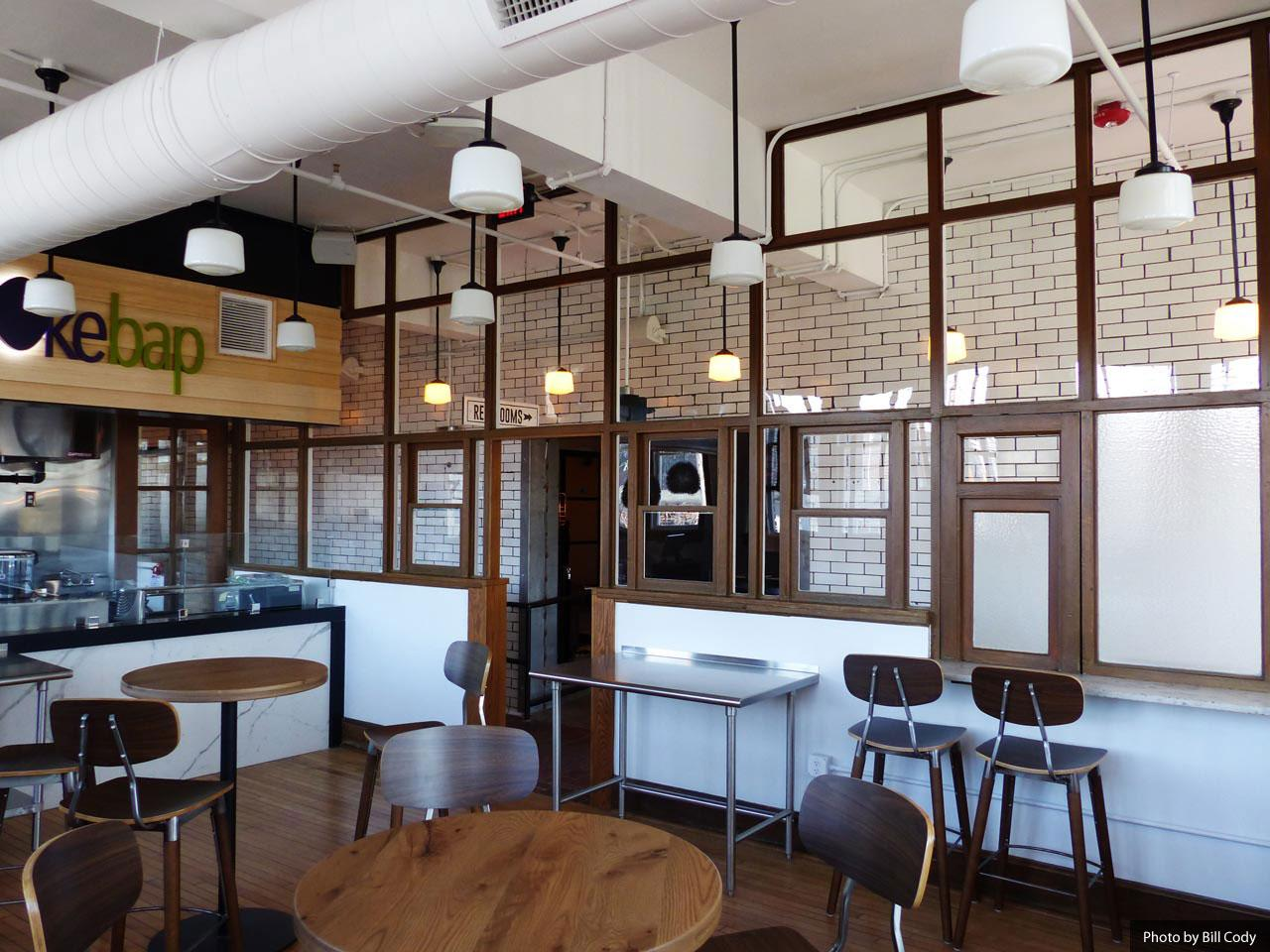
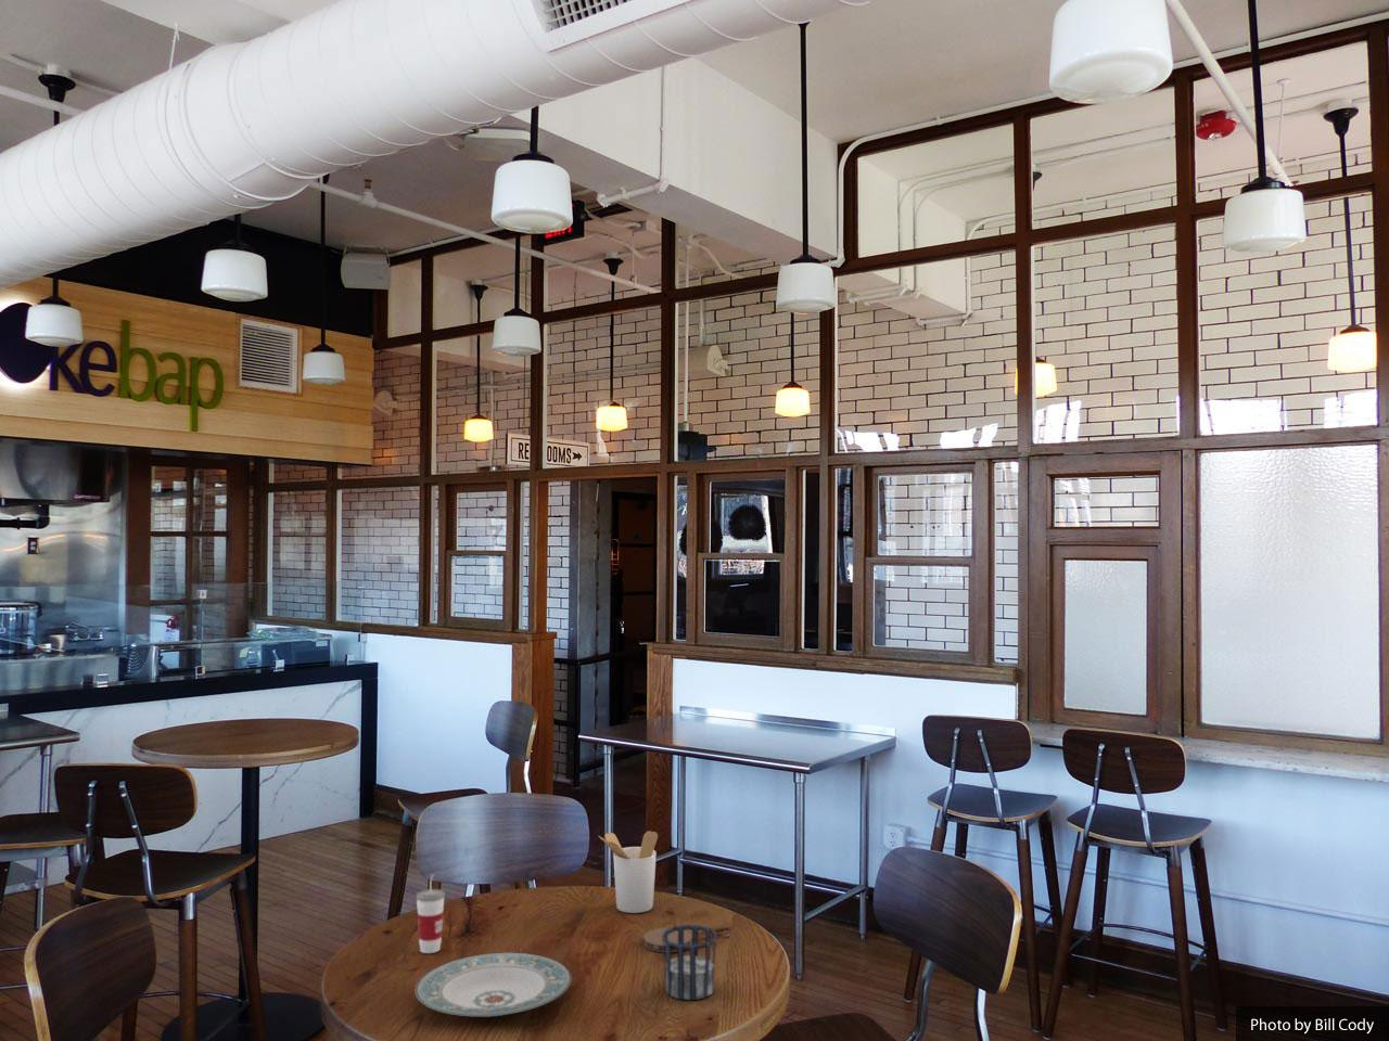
+ coaster (667, 939)
+ plate (493, 991)
+ utensil holder (626, 868)
+ cup (689, 962)
+ cup (430, 911)
